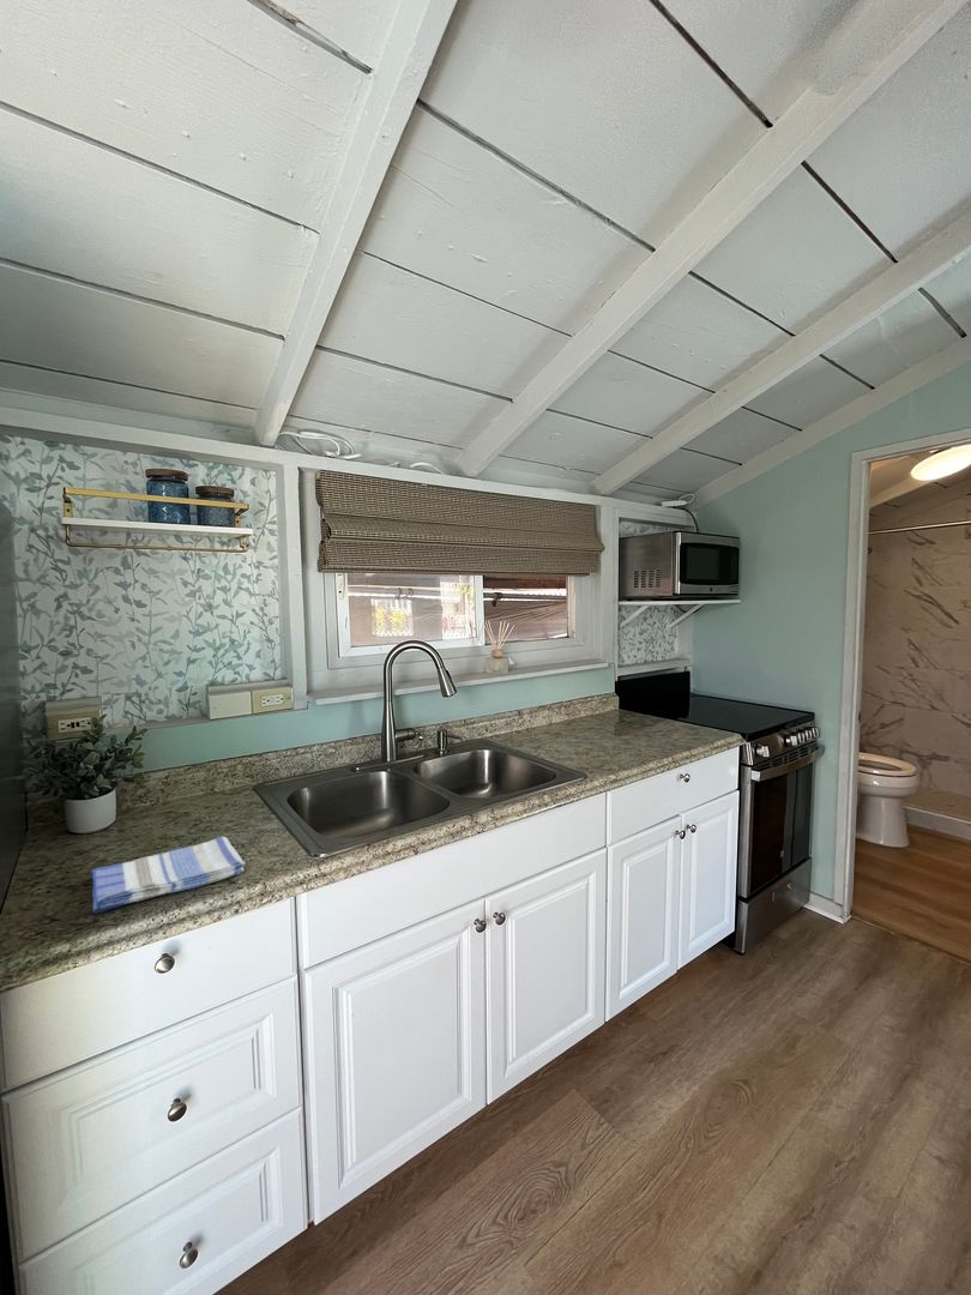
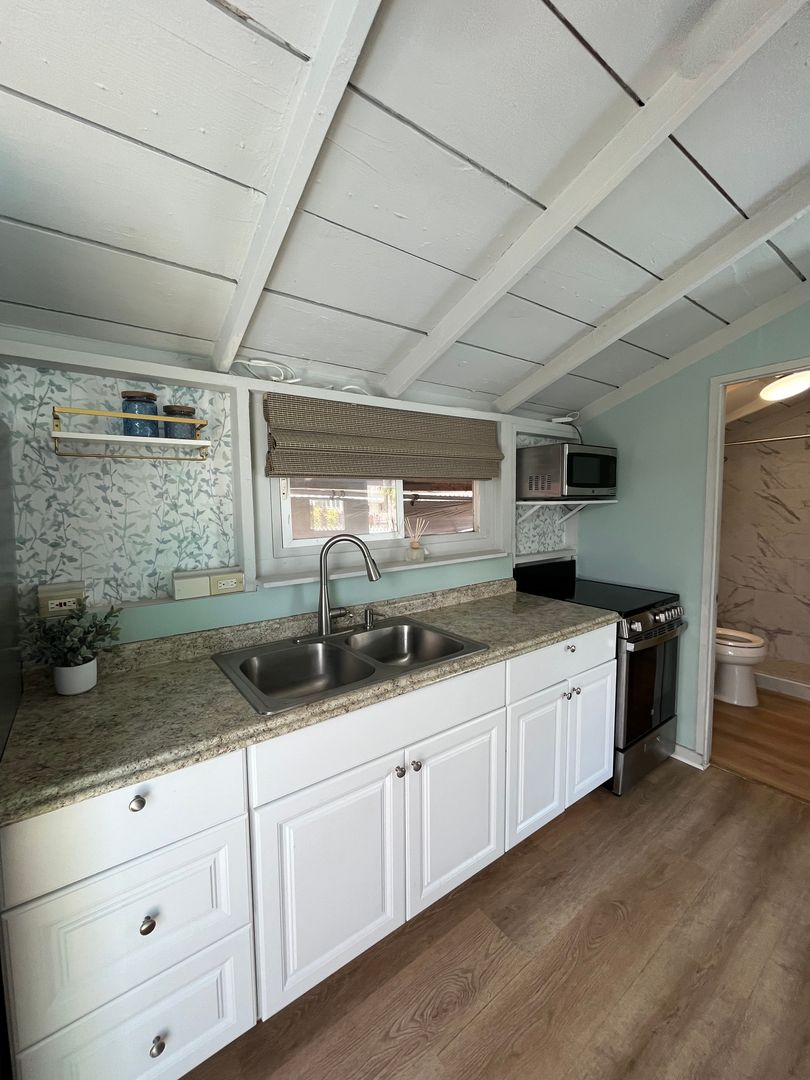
- dish towel (169, 867)
